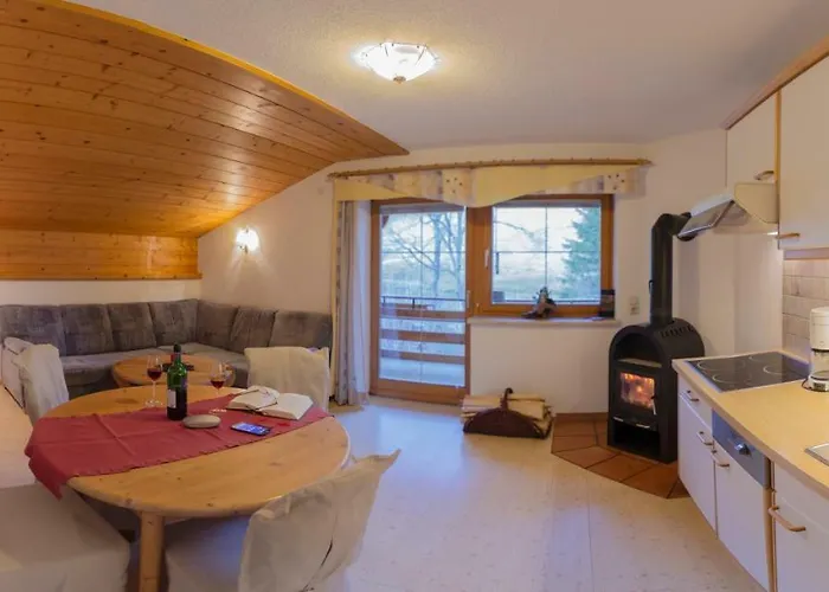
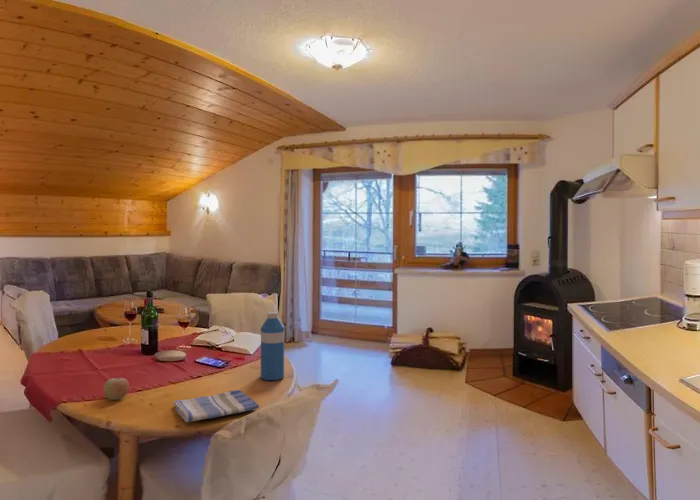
+ water bottle (272, 344)
+ dish towel (215, 404)
+ fruit (116, 386)
